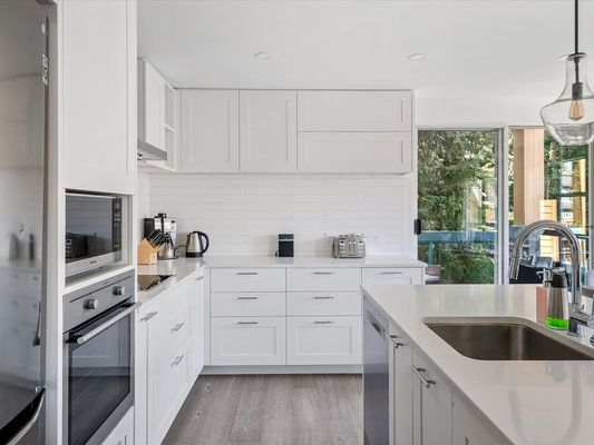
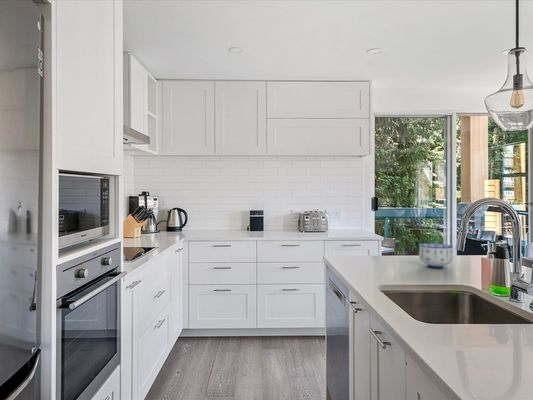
+ bowl (435, 256)
